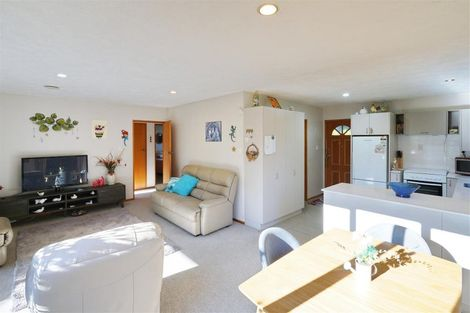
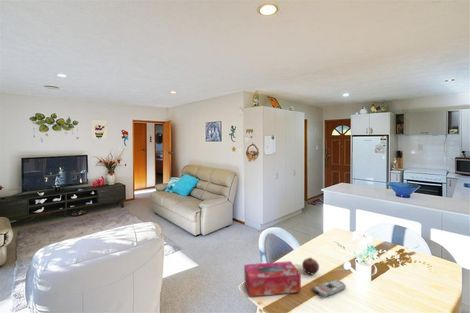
+ fruit (310, 265)
+ remote control (330, 287)
+ tissue box (271, 277)
